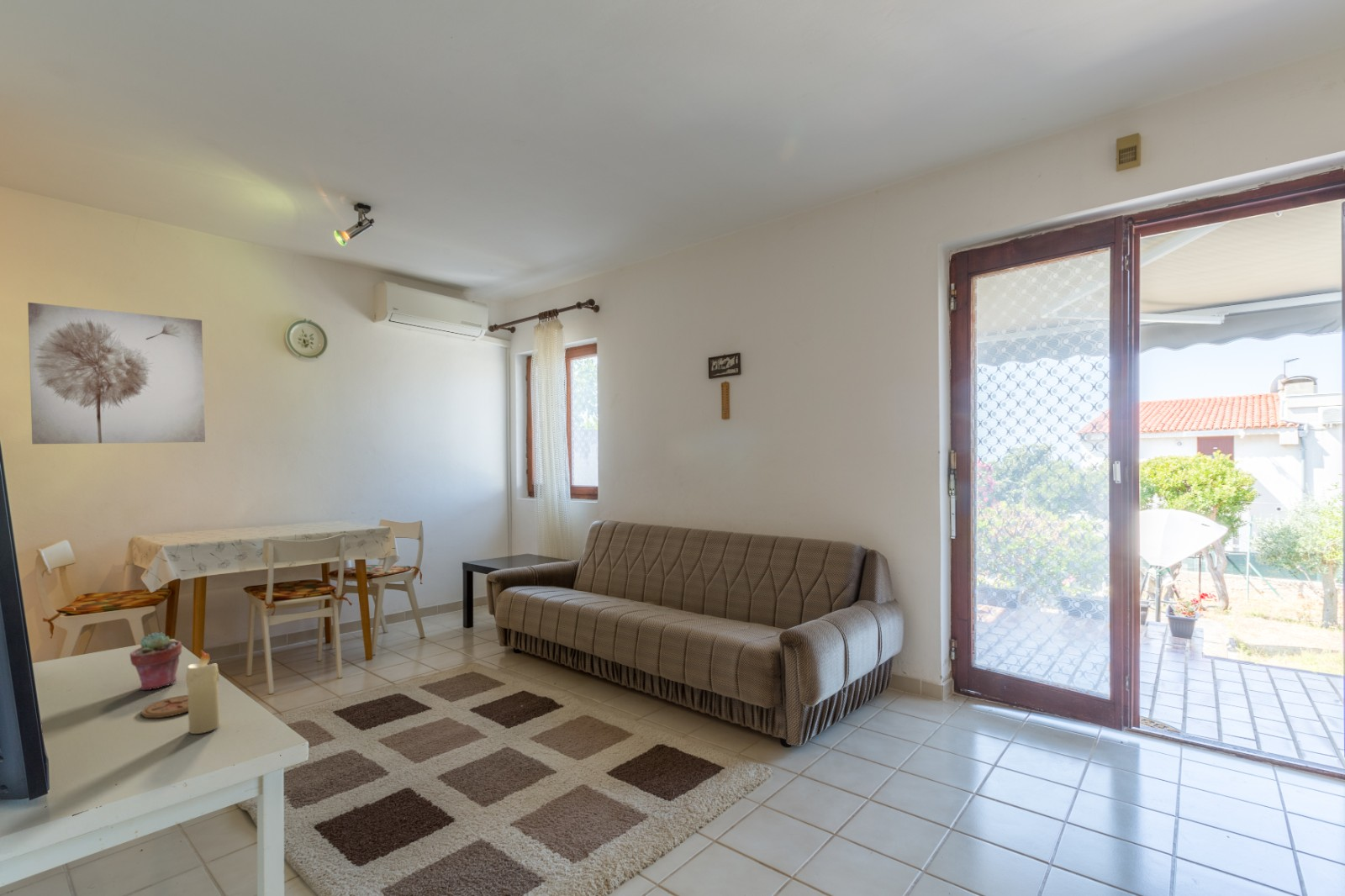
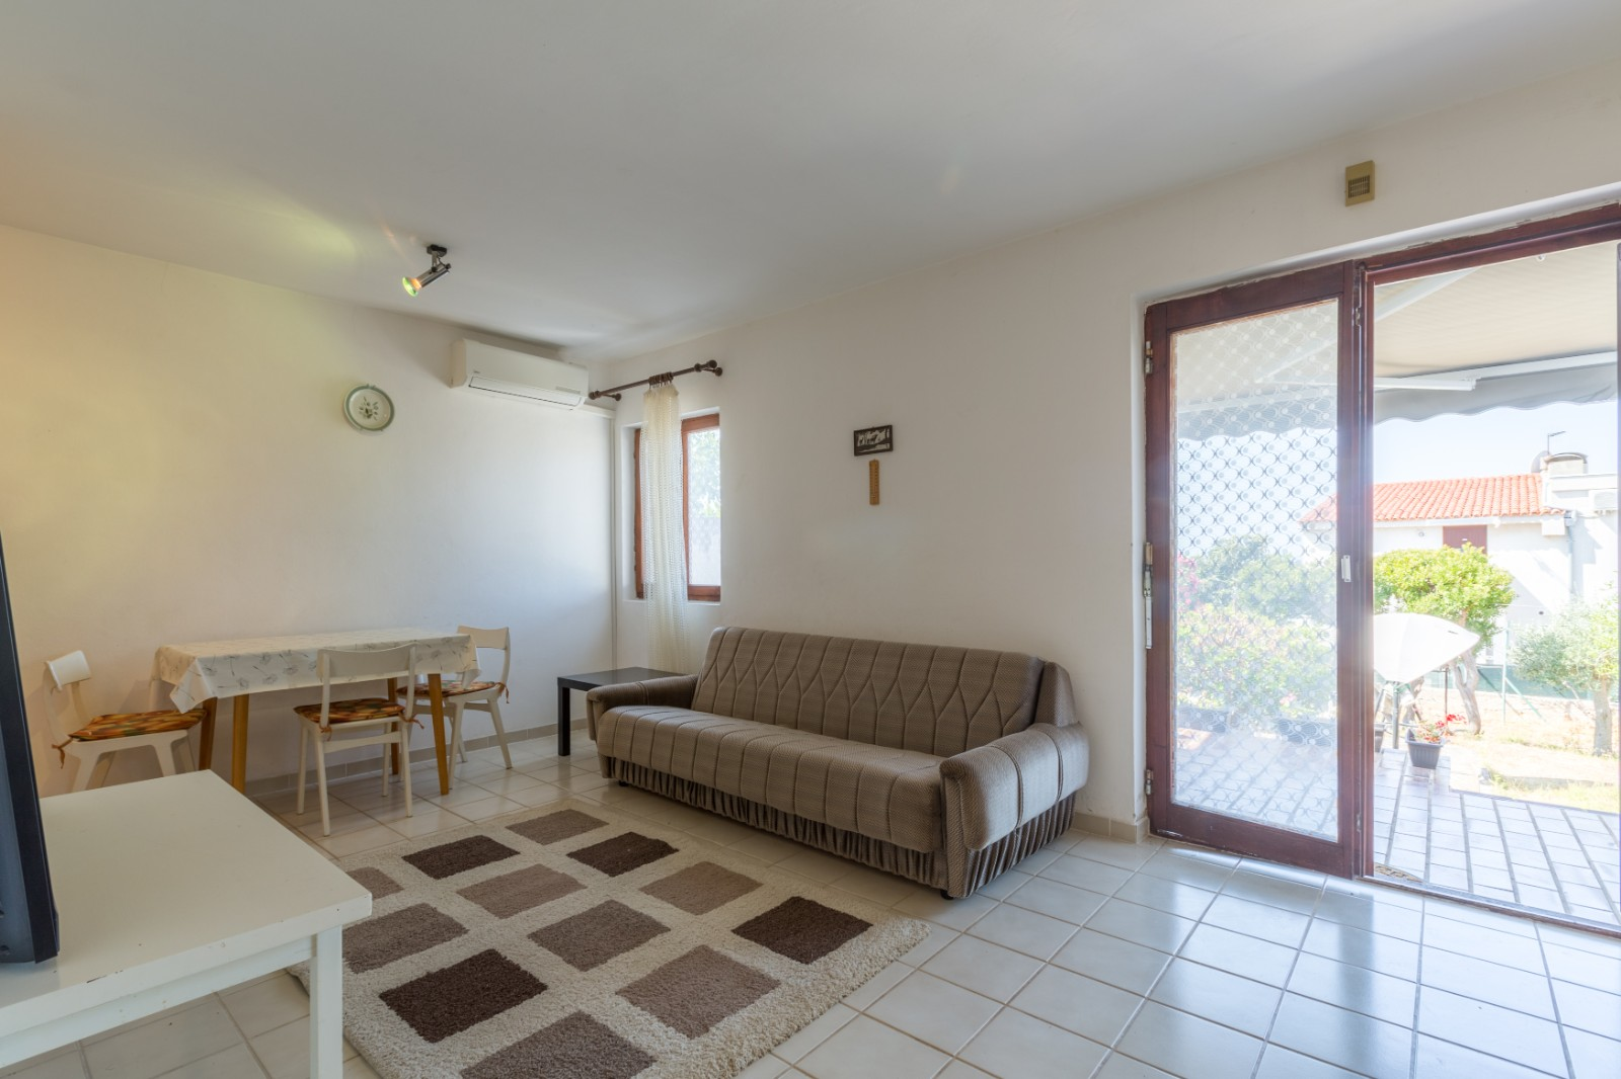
- potted succulent (156, 658)
- candle (203, 689)
- coaster (173, 705)
- wall art (123, 377)
